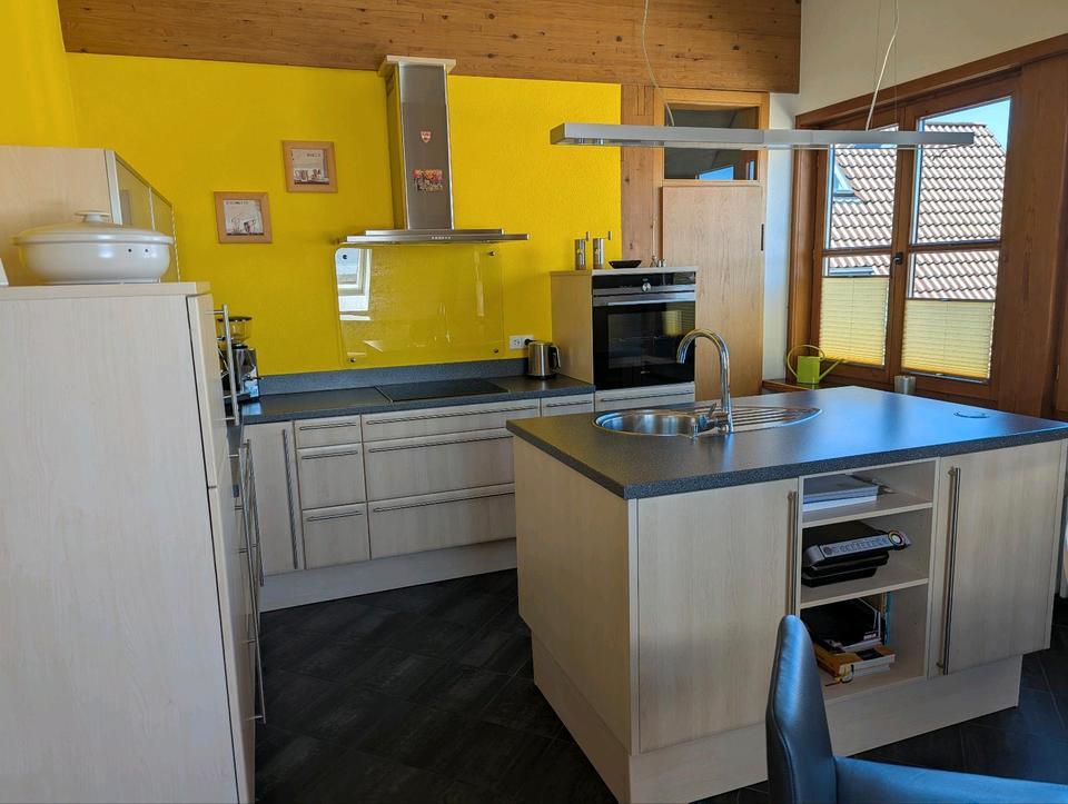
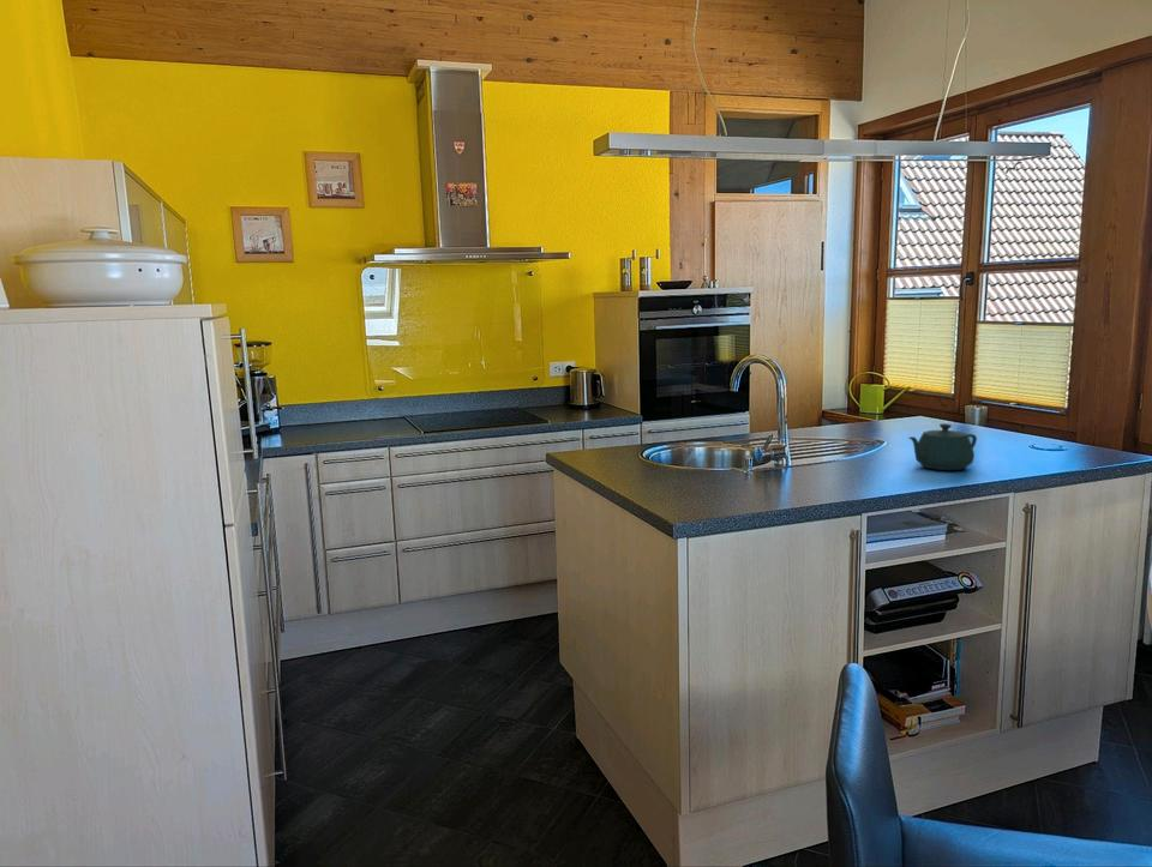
+ teapot (942, 445)
